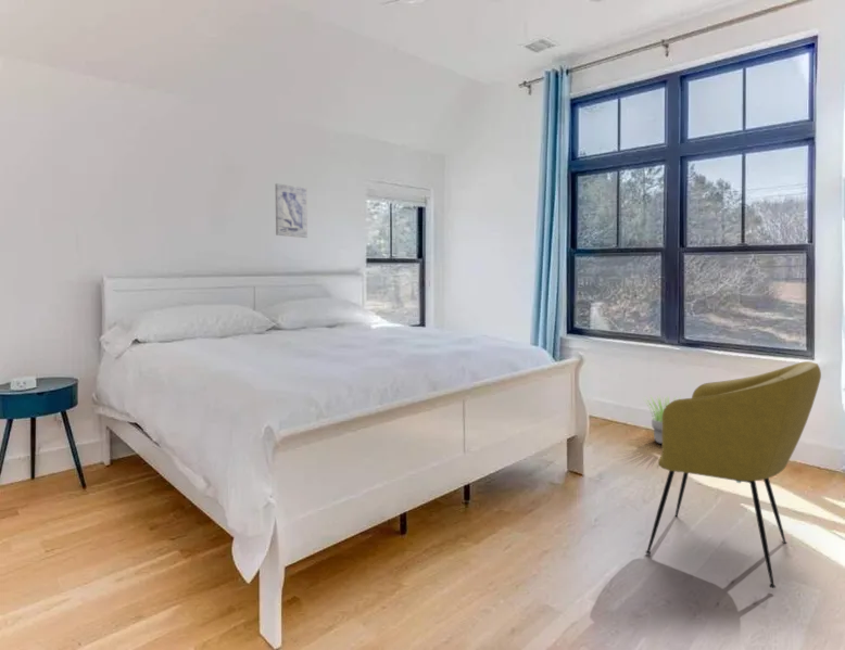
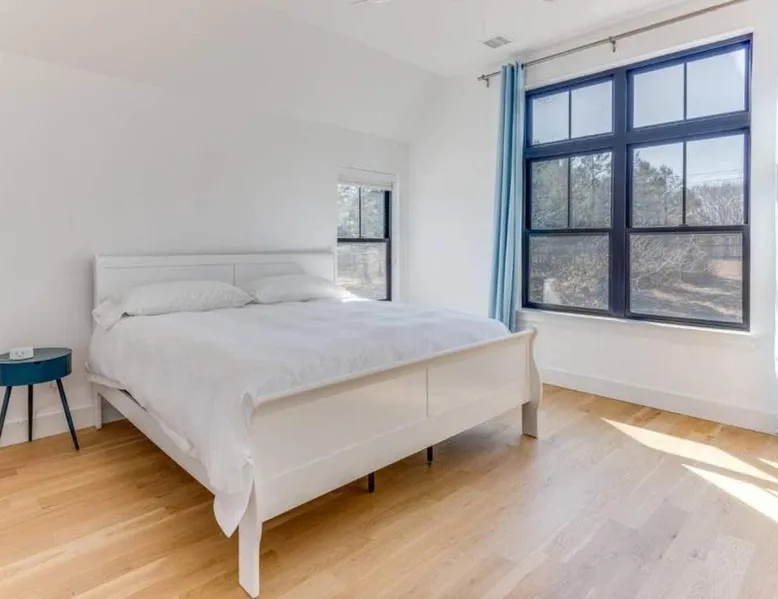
- wall art (291, 211)
- potted plant (661, 420)
- armchair (734, 455)
